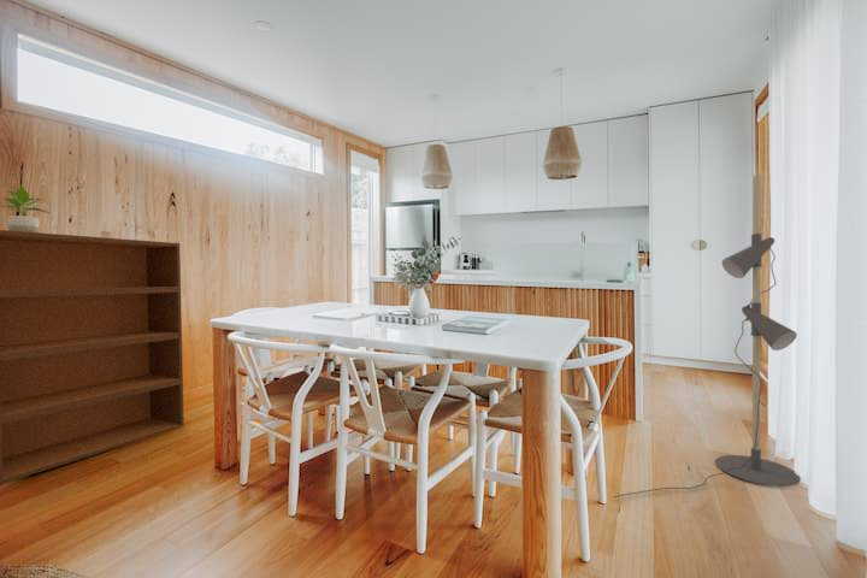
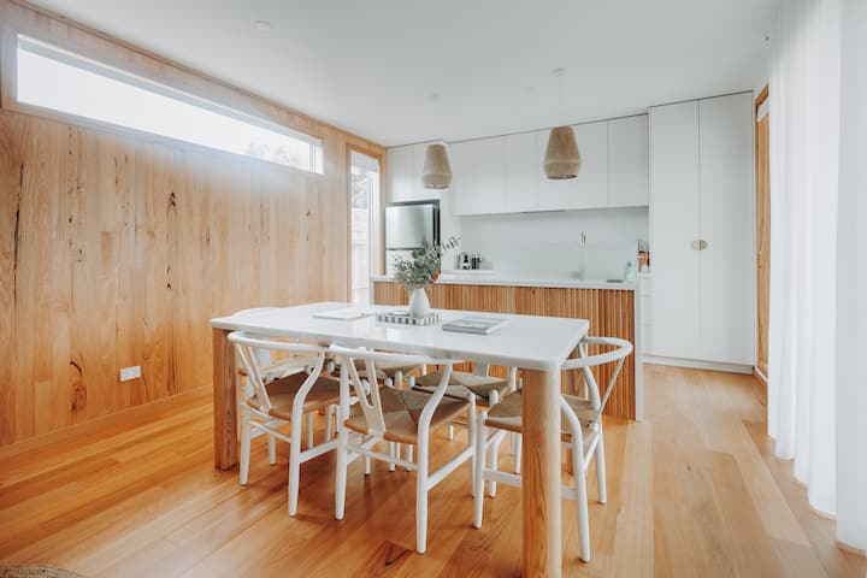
- floor lamp (737, 342)
- bookshelf (85, 342)
- potted plant (26, 210)
